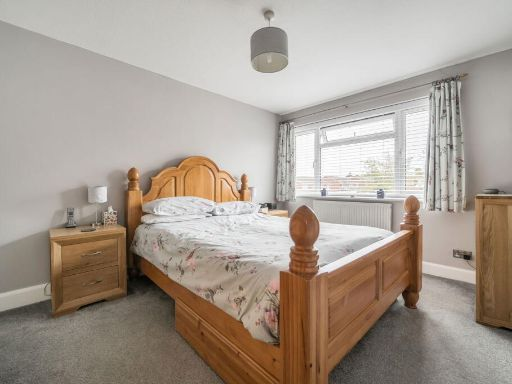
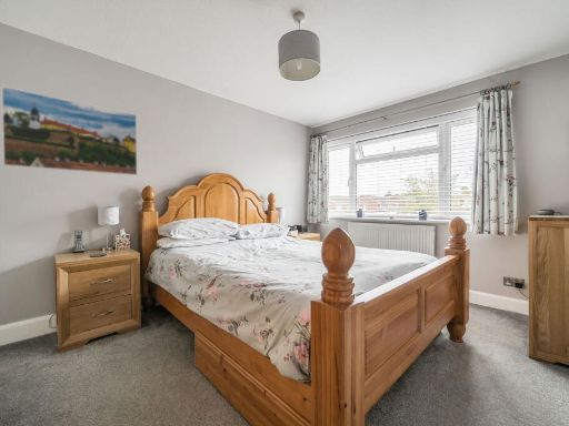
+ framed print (78, 136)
